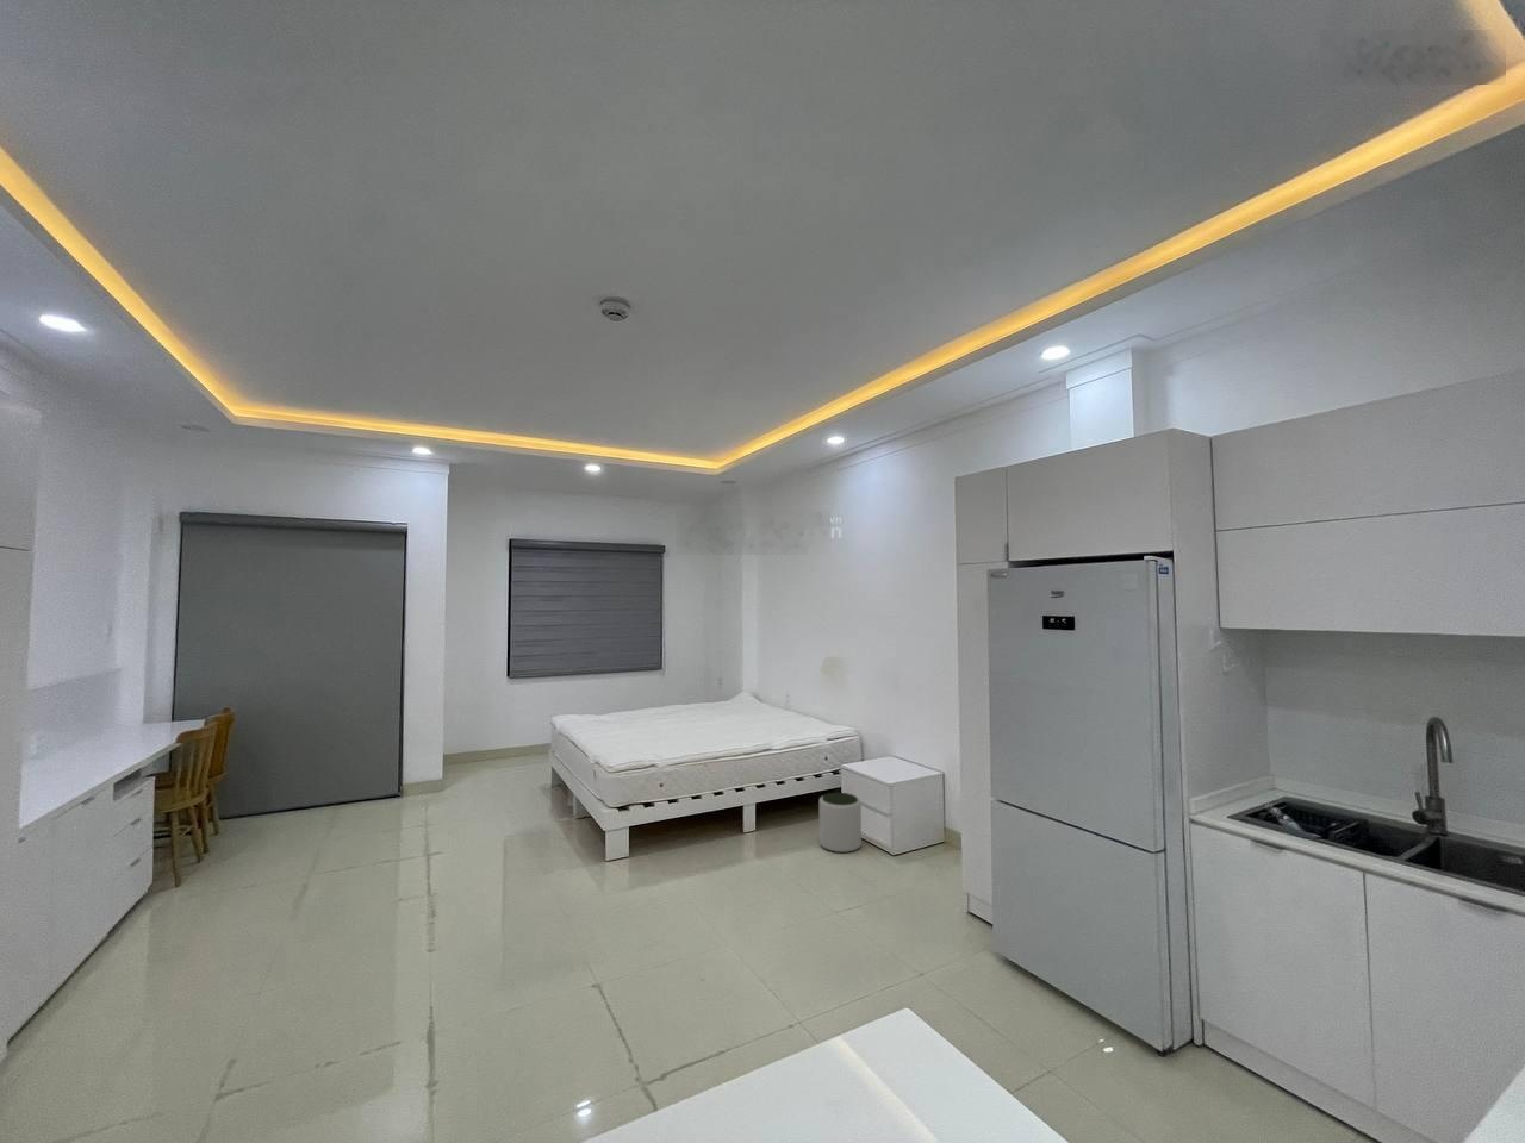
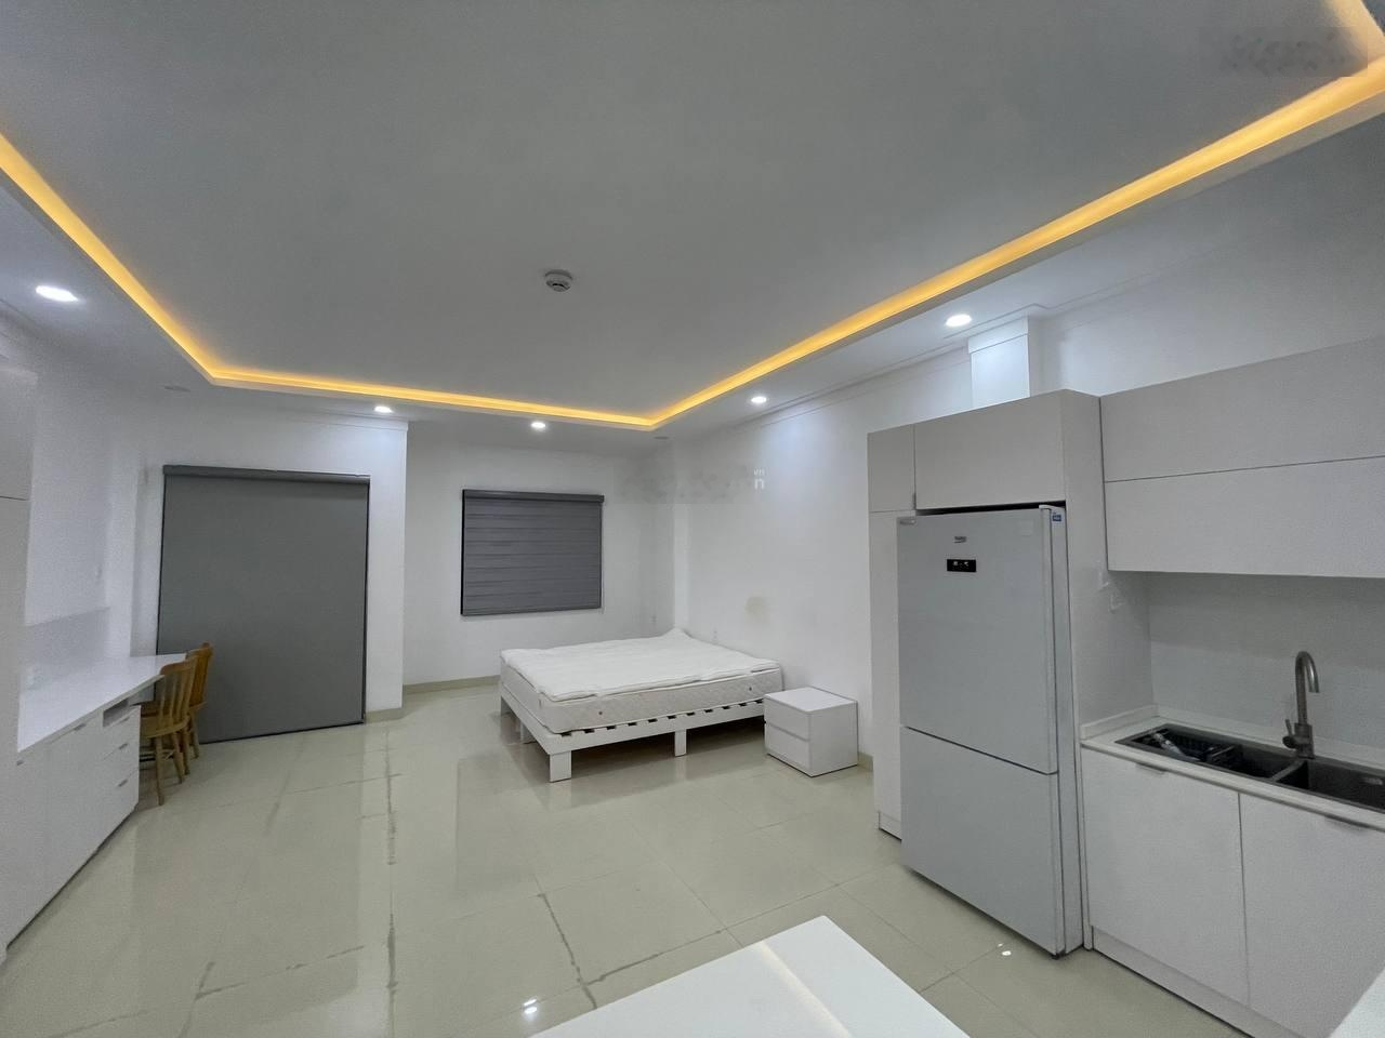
- plant pot (839, 821)
